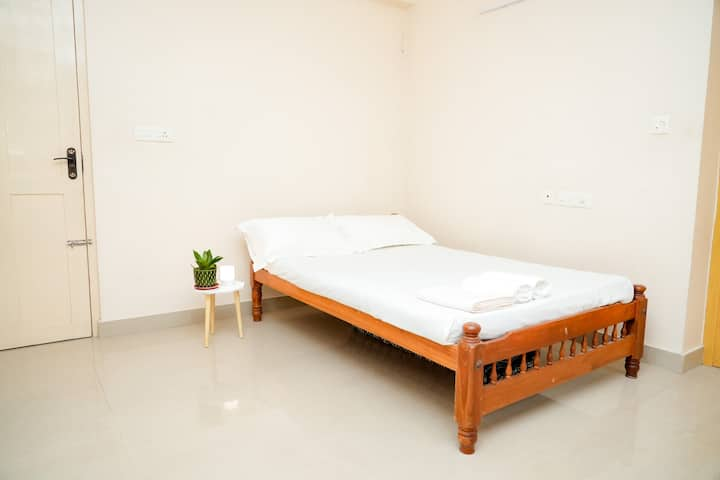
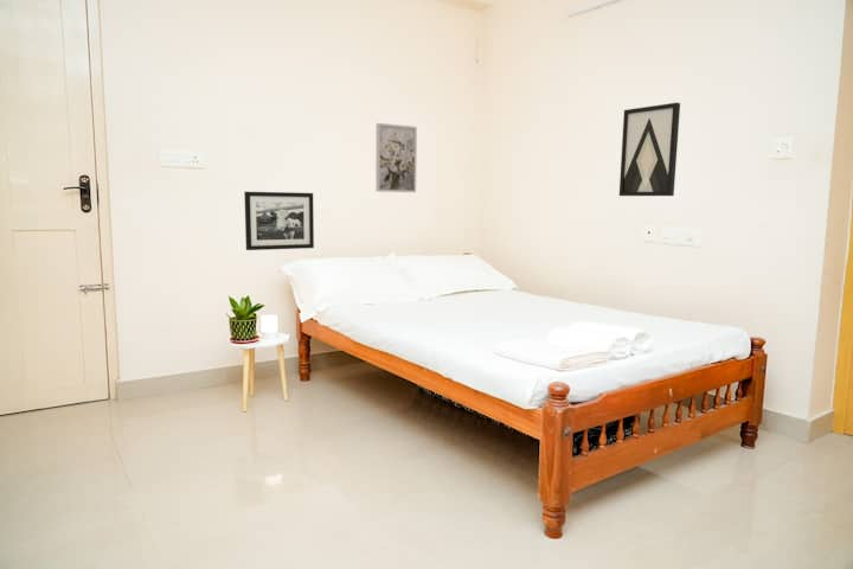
+ picture frame (280, 220)
+ wall art (396, 158)
+ wall art (648, 152)
